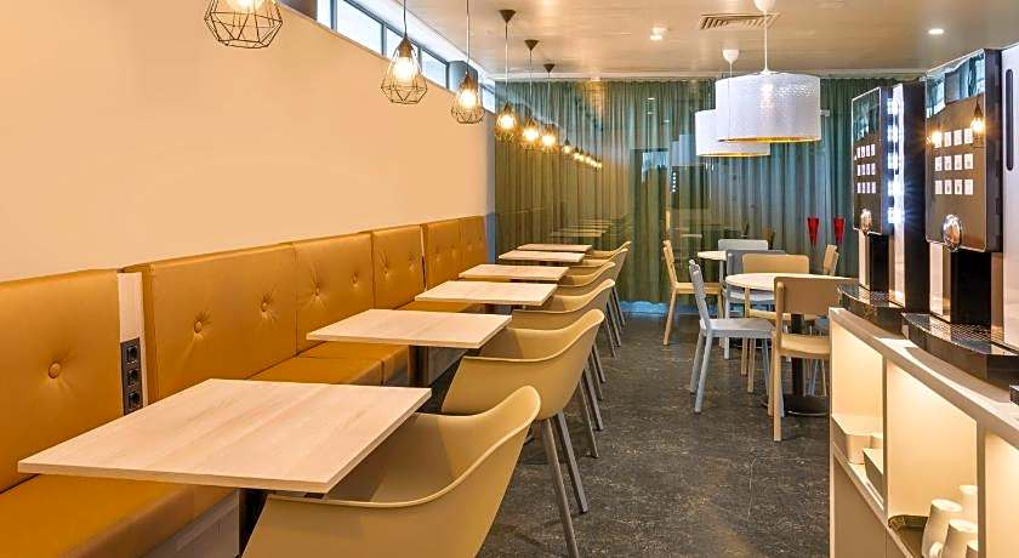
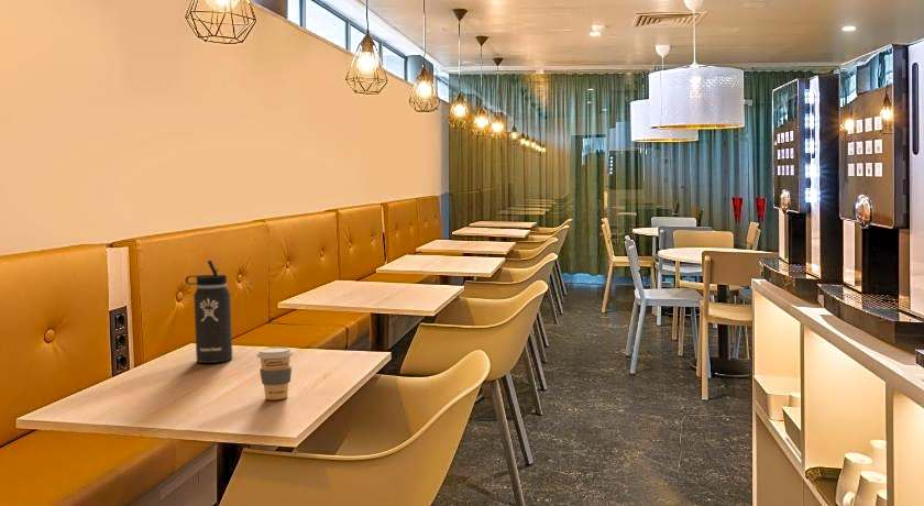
+ thermos bottle (208, 309)
+ coffee cup (275, 373)
